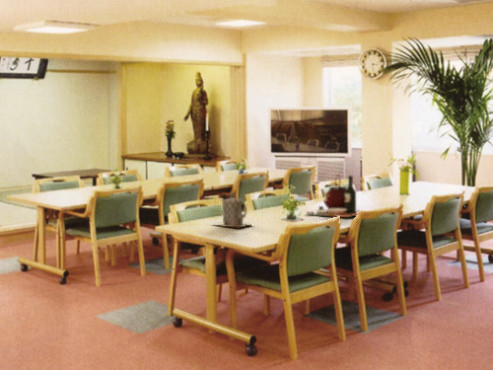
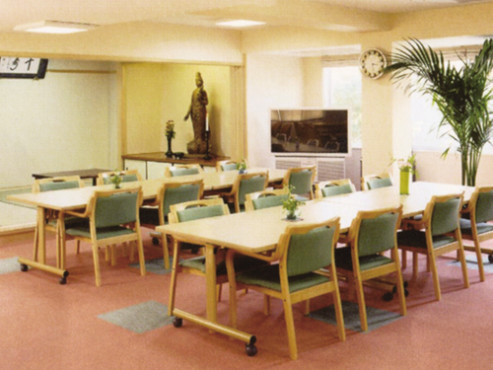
- sake set (338, 193)
- teapot (232, 209)
